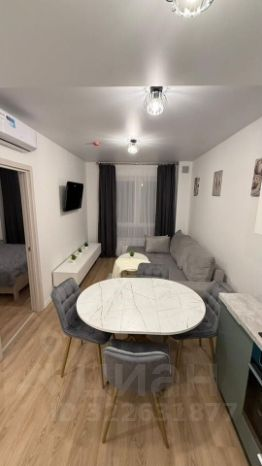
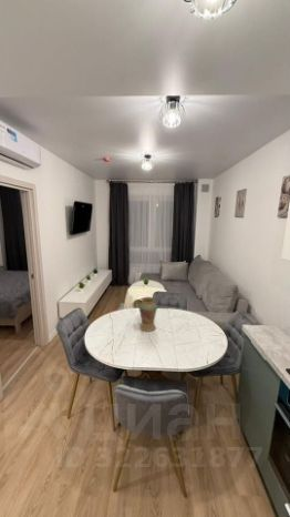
+ vase (147, 313)
